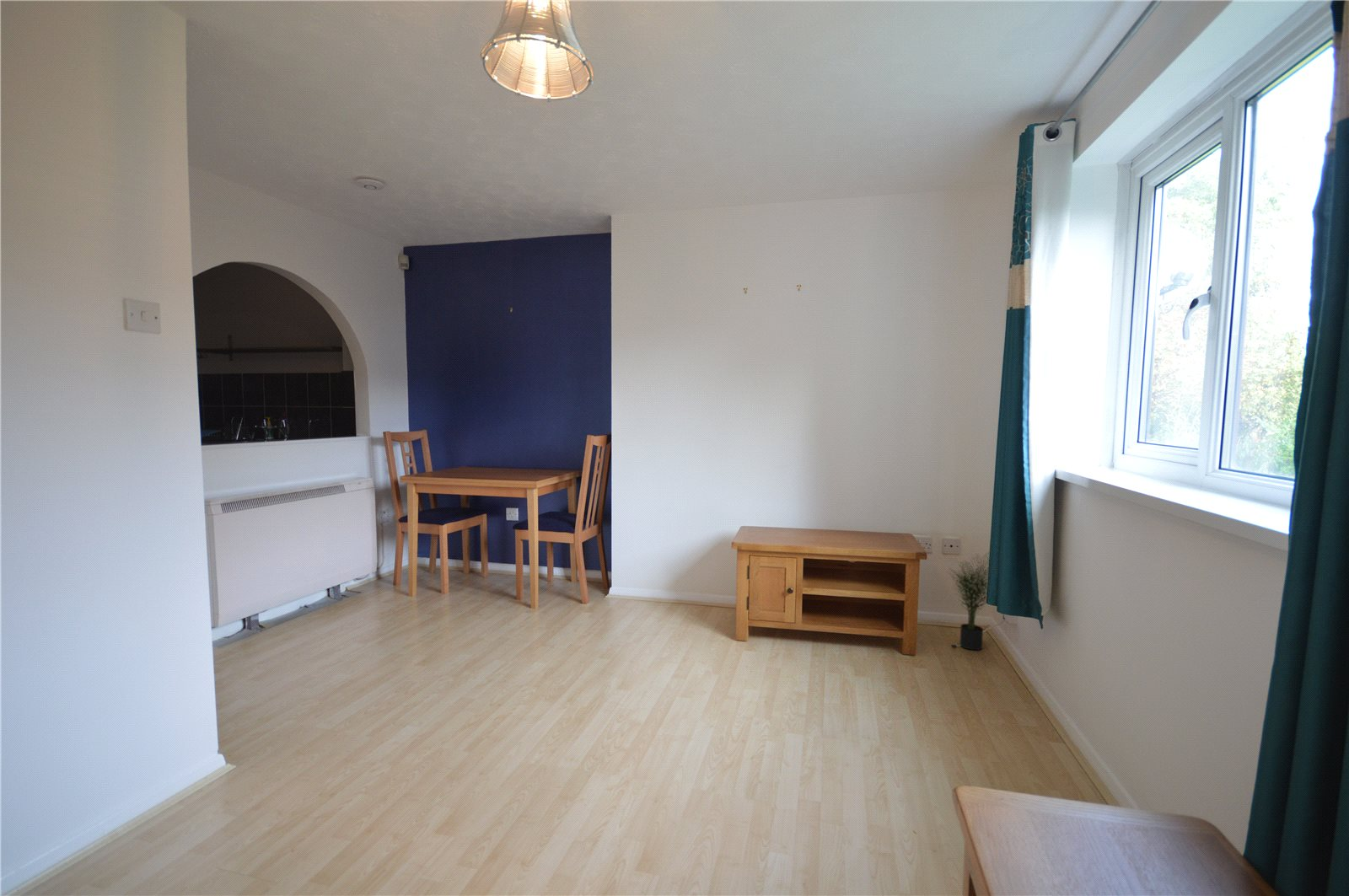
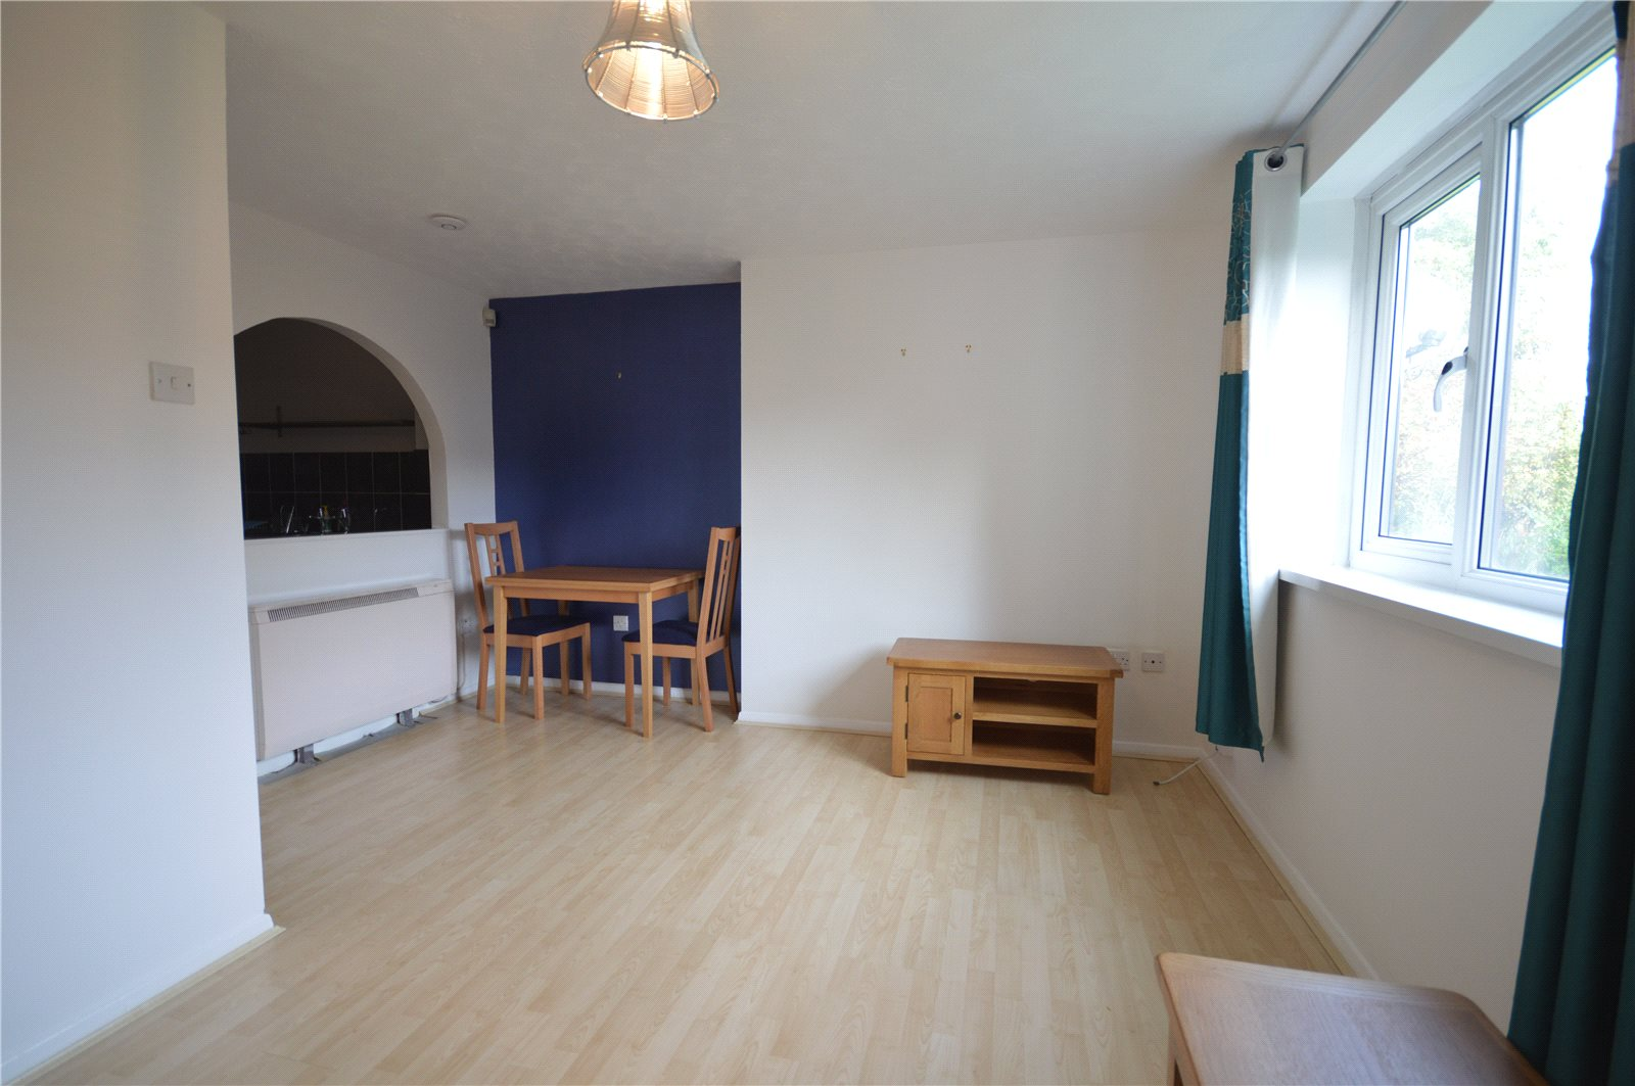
- potted plant (971, 596)
